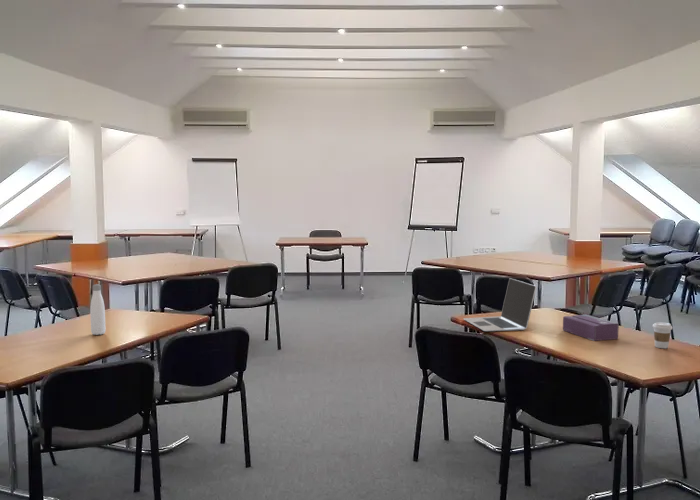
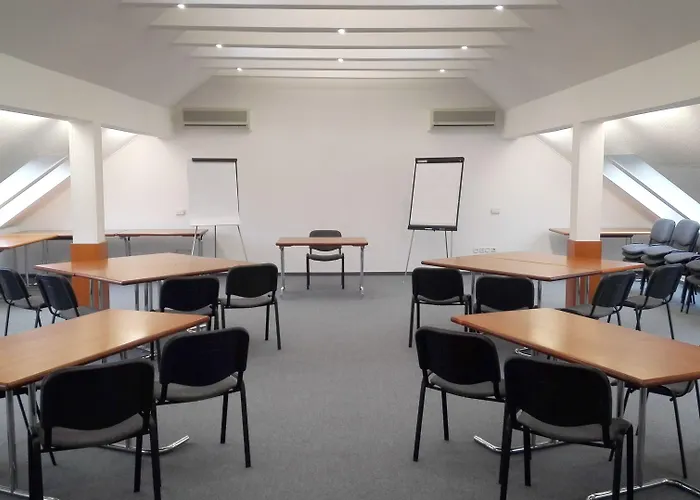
- water bottle (97, 309)
- laptop (503, 305)
- tissue box (589, 326)
- coffee cup (662, 335)
